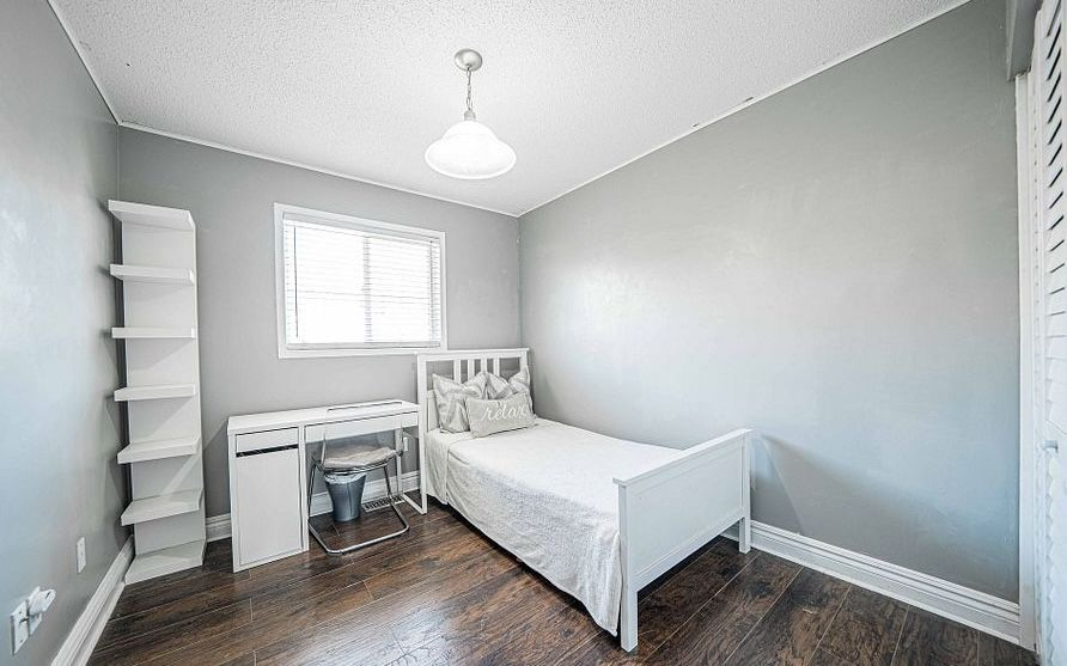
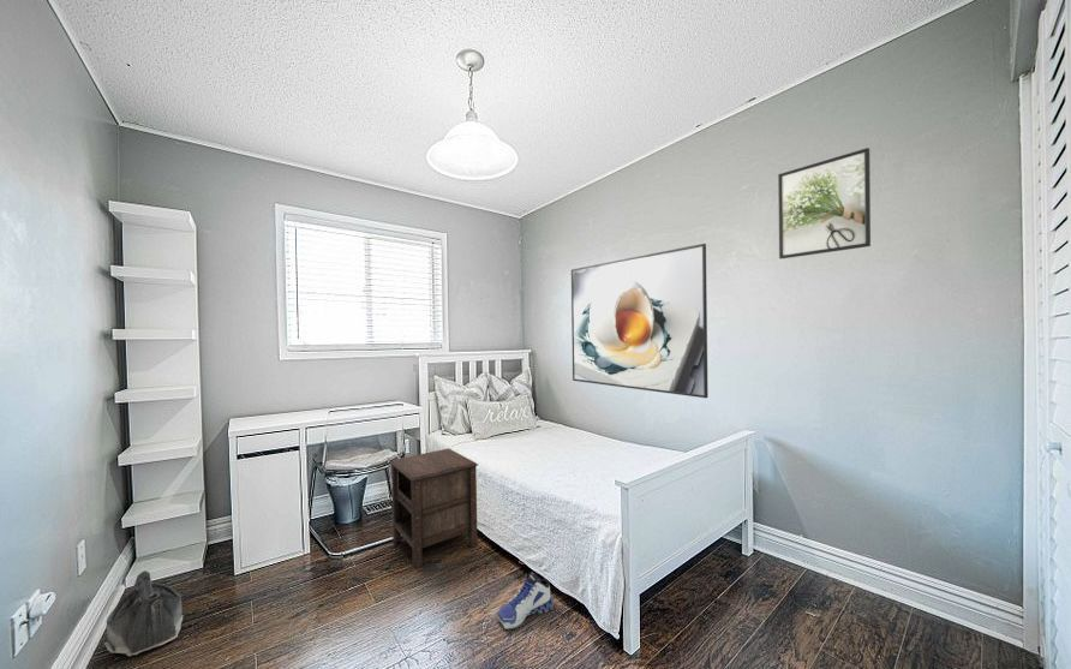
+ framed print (820, 207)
+ sneaker (525, 595)
+ nightstand (433, 502)
+ saddlebag (145, 607)
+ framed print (628, 323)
